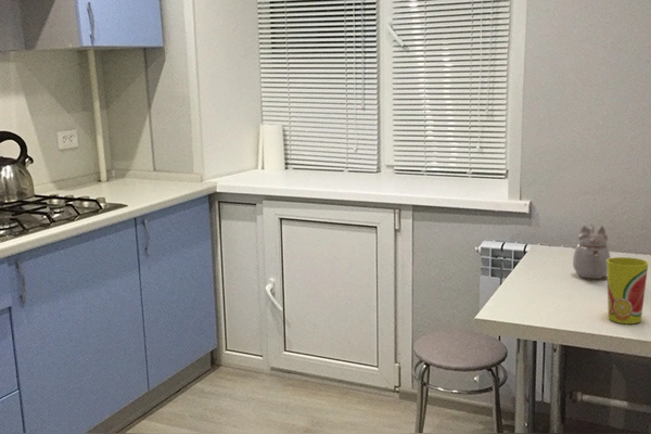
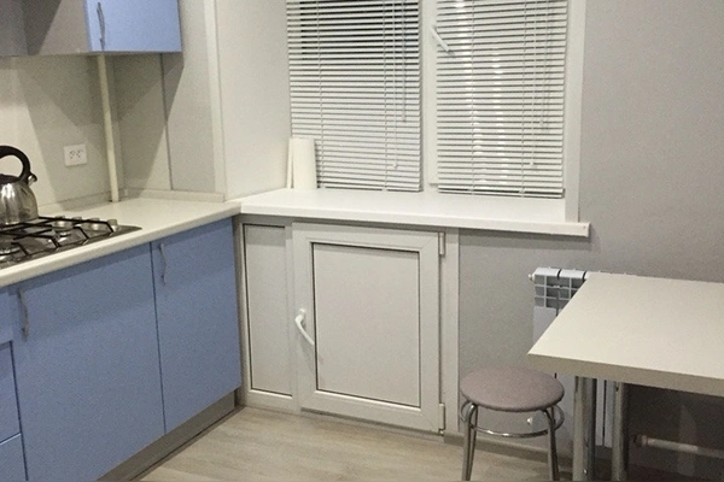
- teapot (591, 251)
- cup (625, 290)
